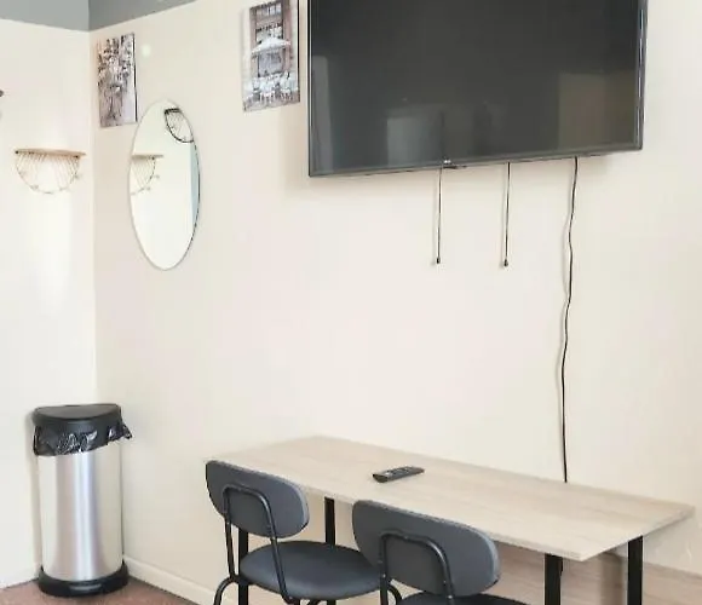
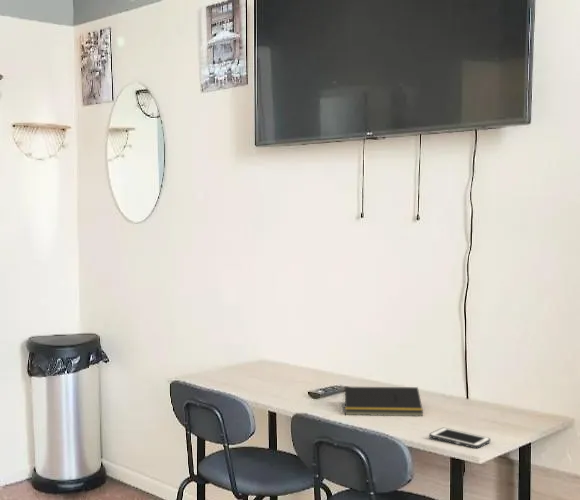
+ notepad (382, 400)
+ cell phone (459, 437)
